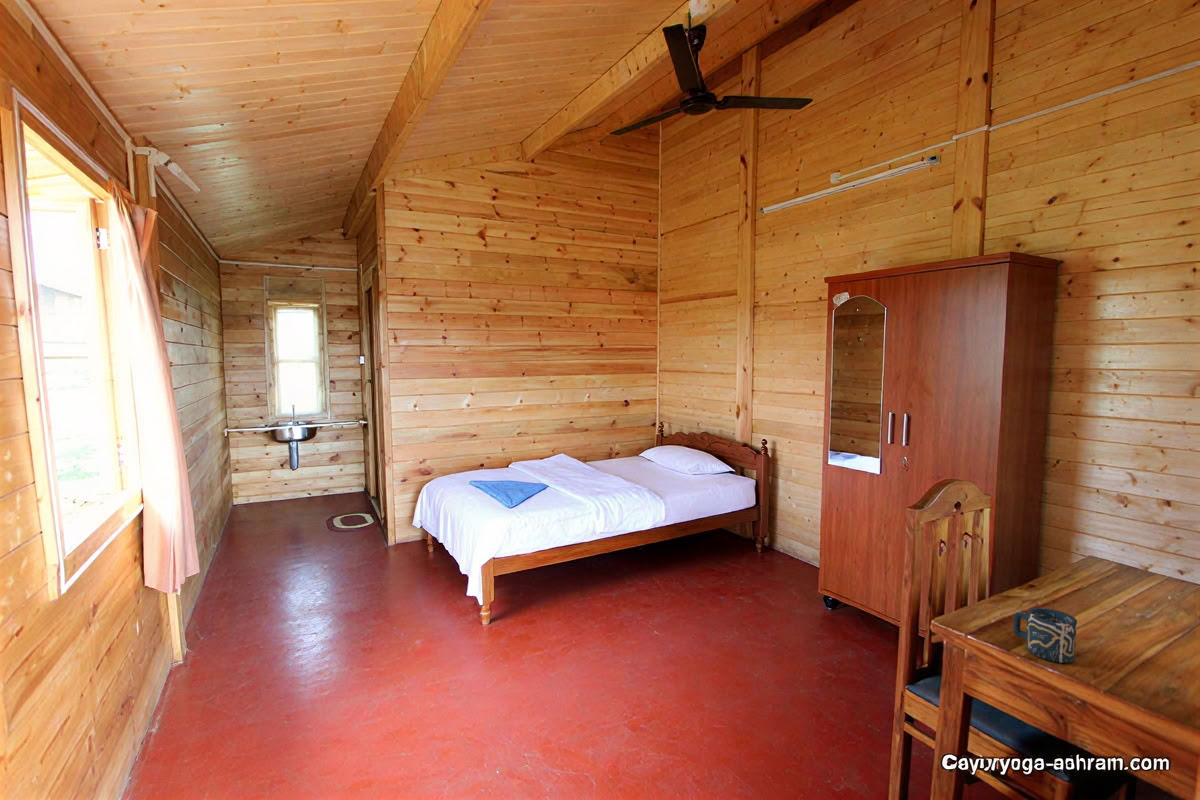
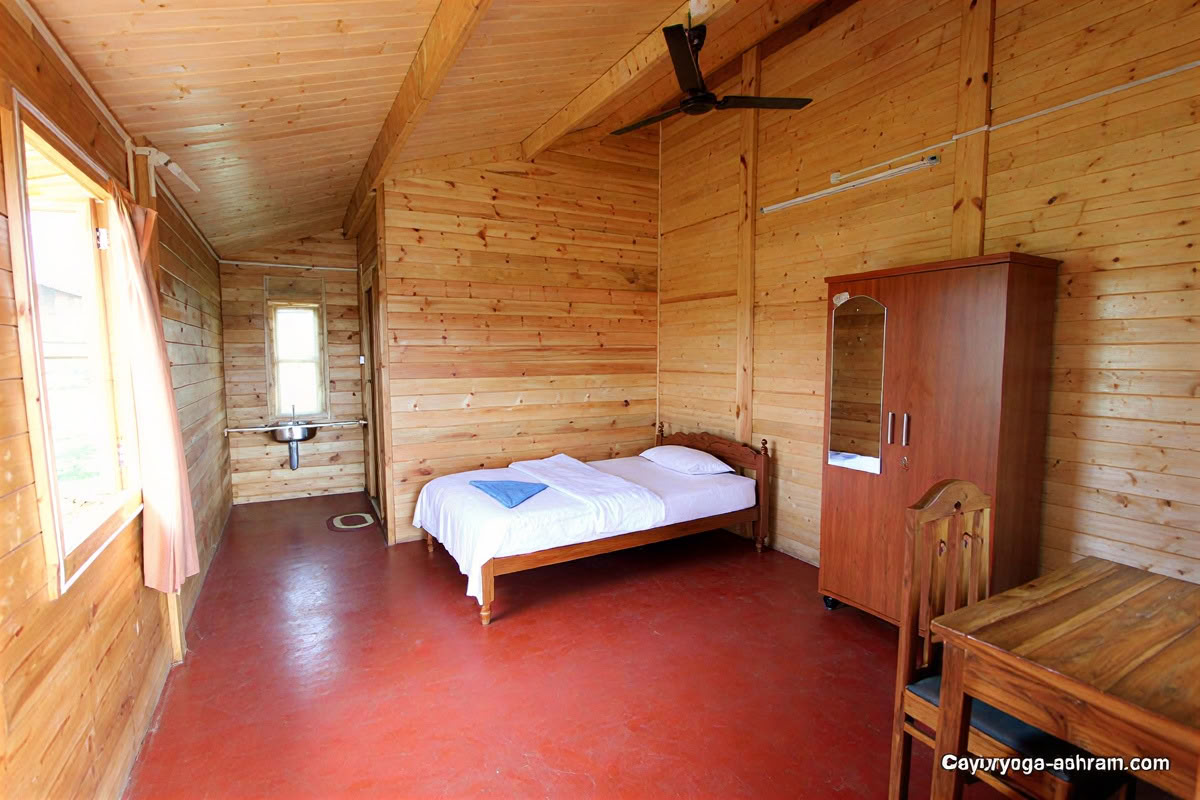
- cup (1043, 631)
